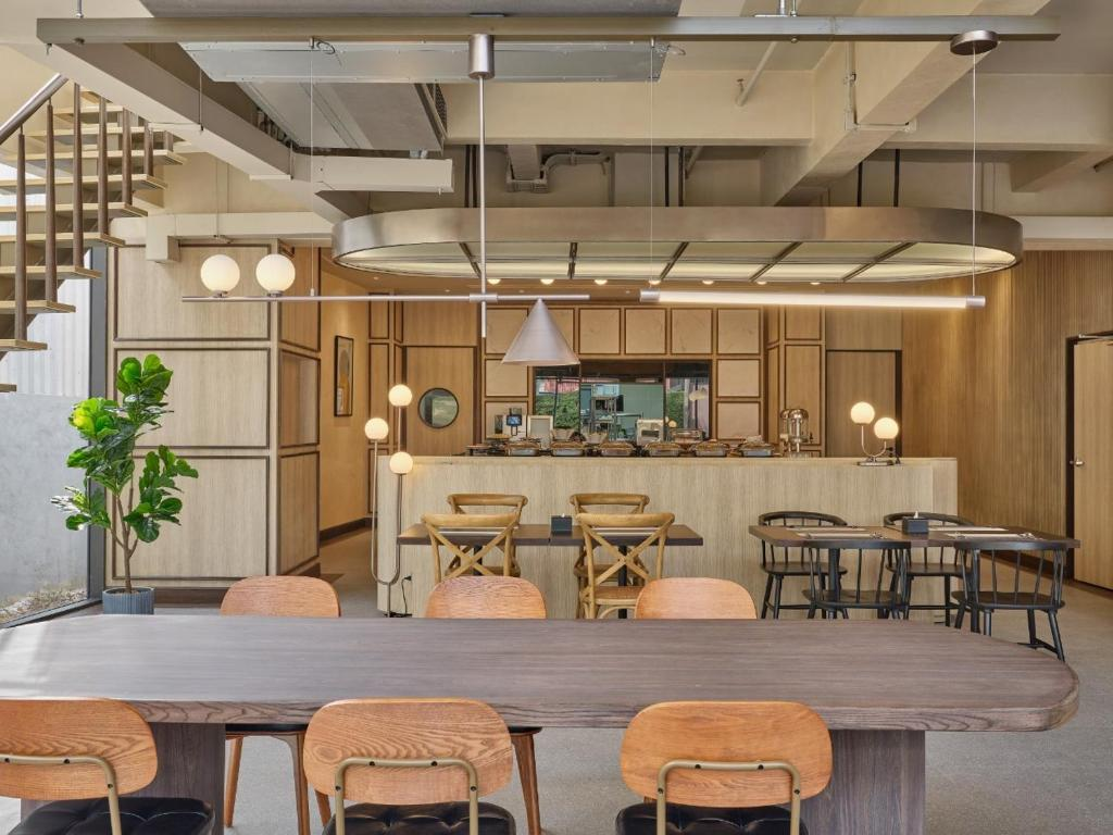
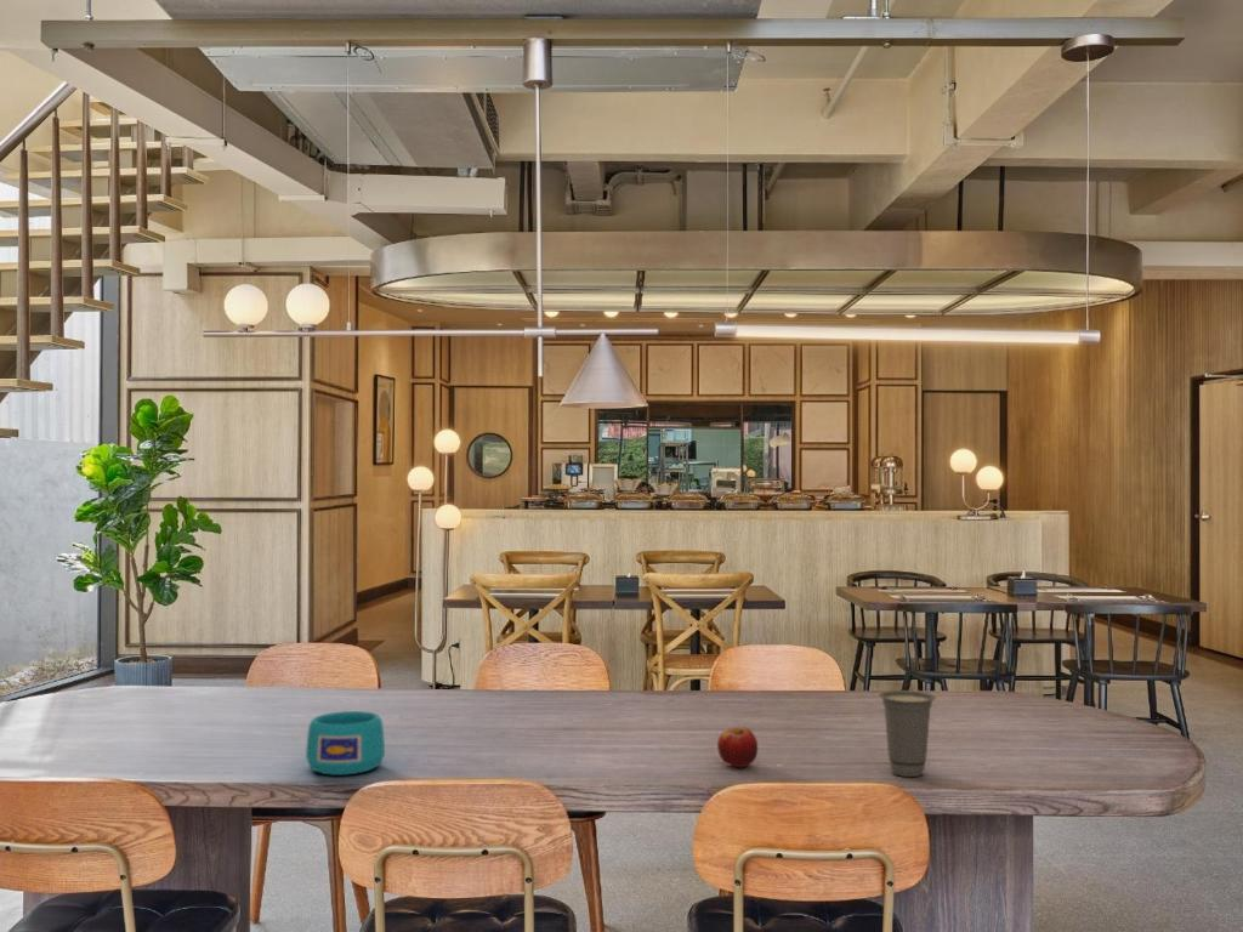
+ fruit (737, 746)
+ cup (347, 740)
+ cup (907, 734)
